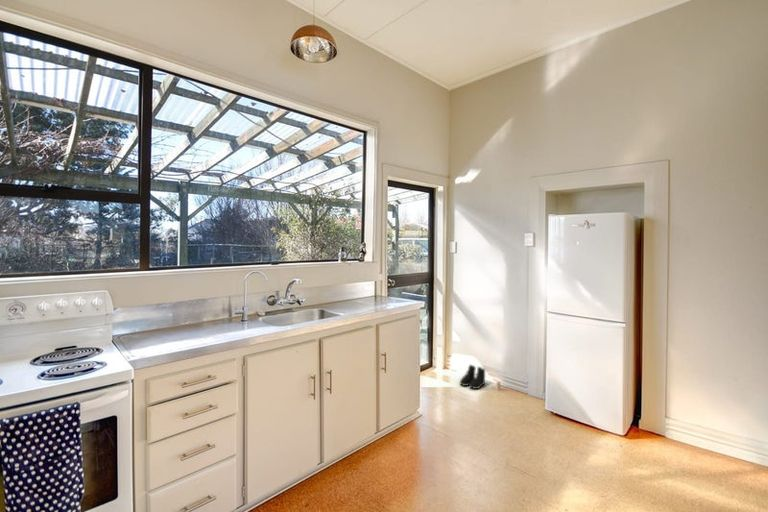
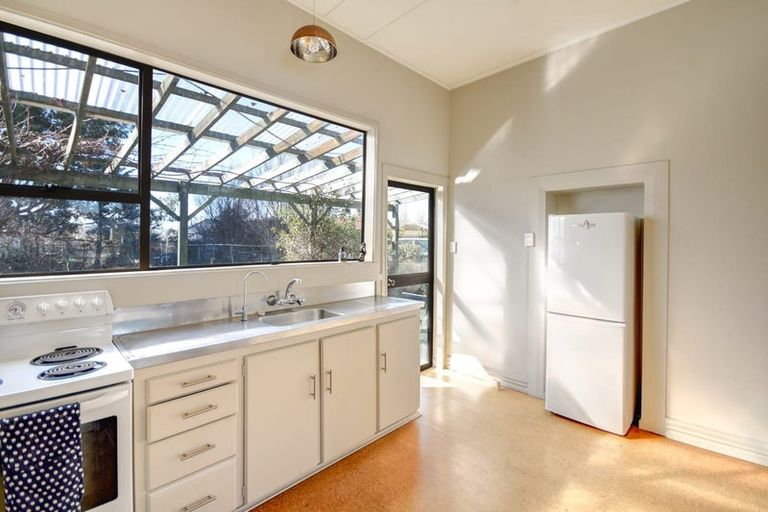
- boots (472, 375)
